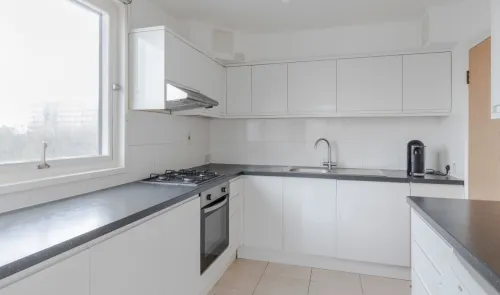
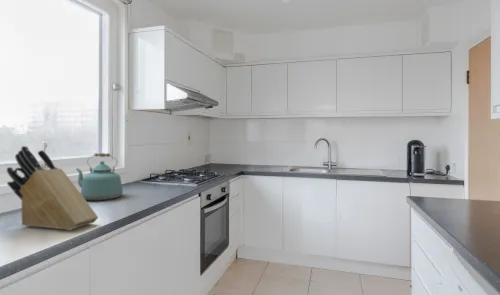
+ kettle (98, 175)
+ knife block (51, 185)
